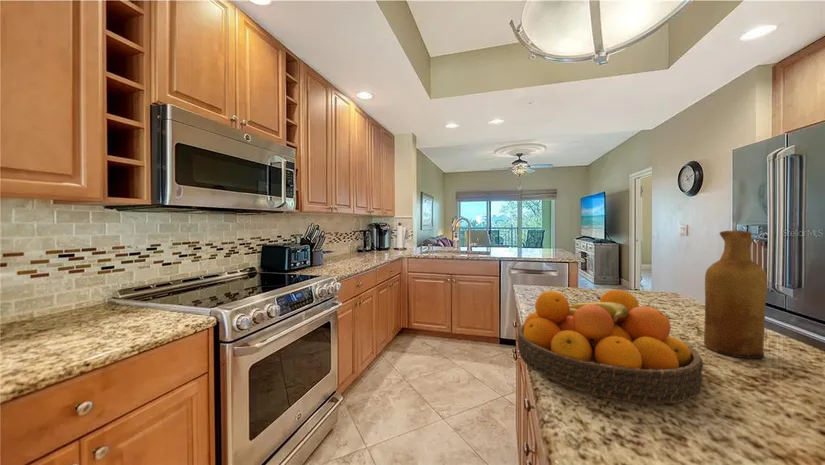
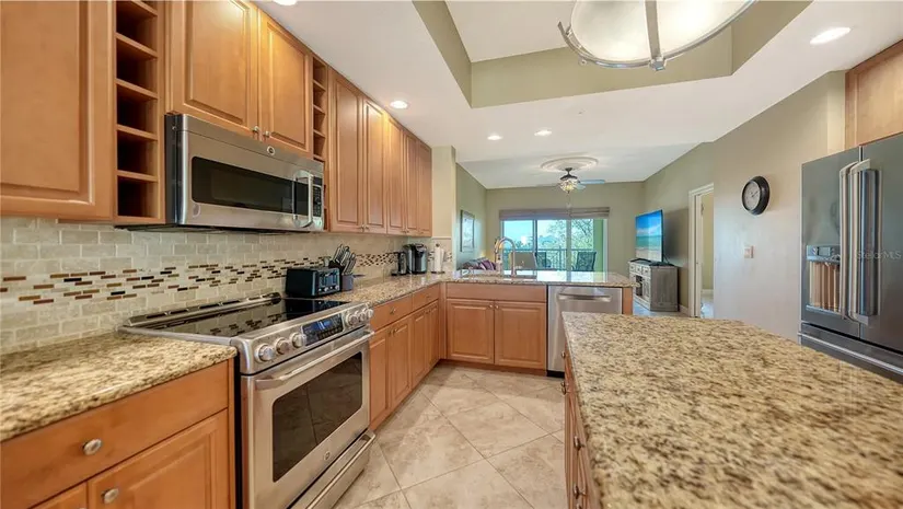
- fruit bowl (597, 327)
- vase (734, 290)
